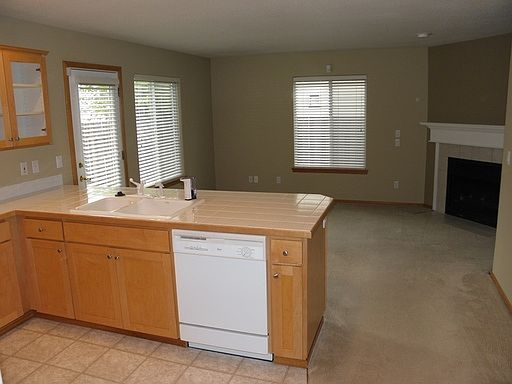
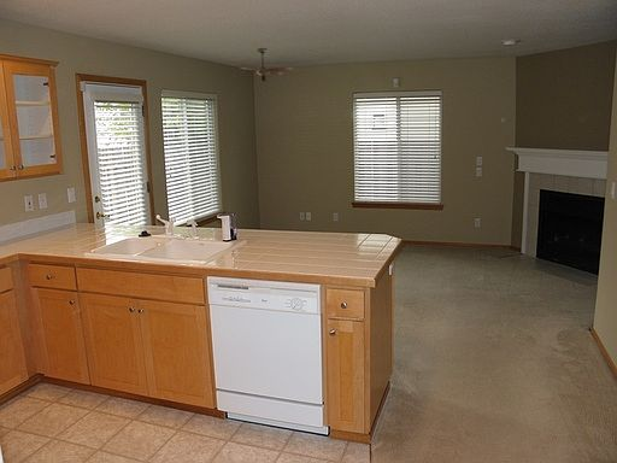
+ ceiling fan (263, 65)
